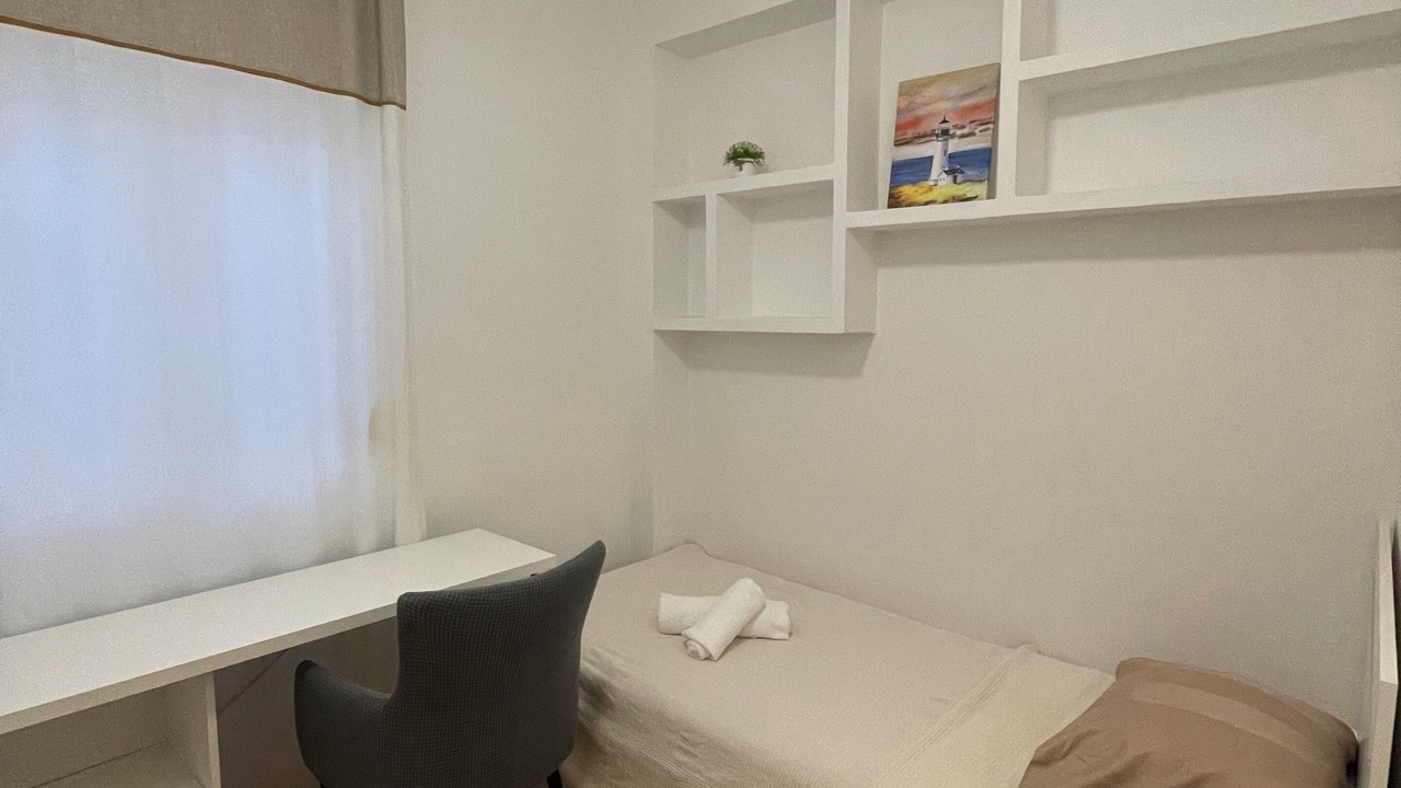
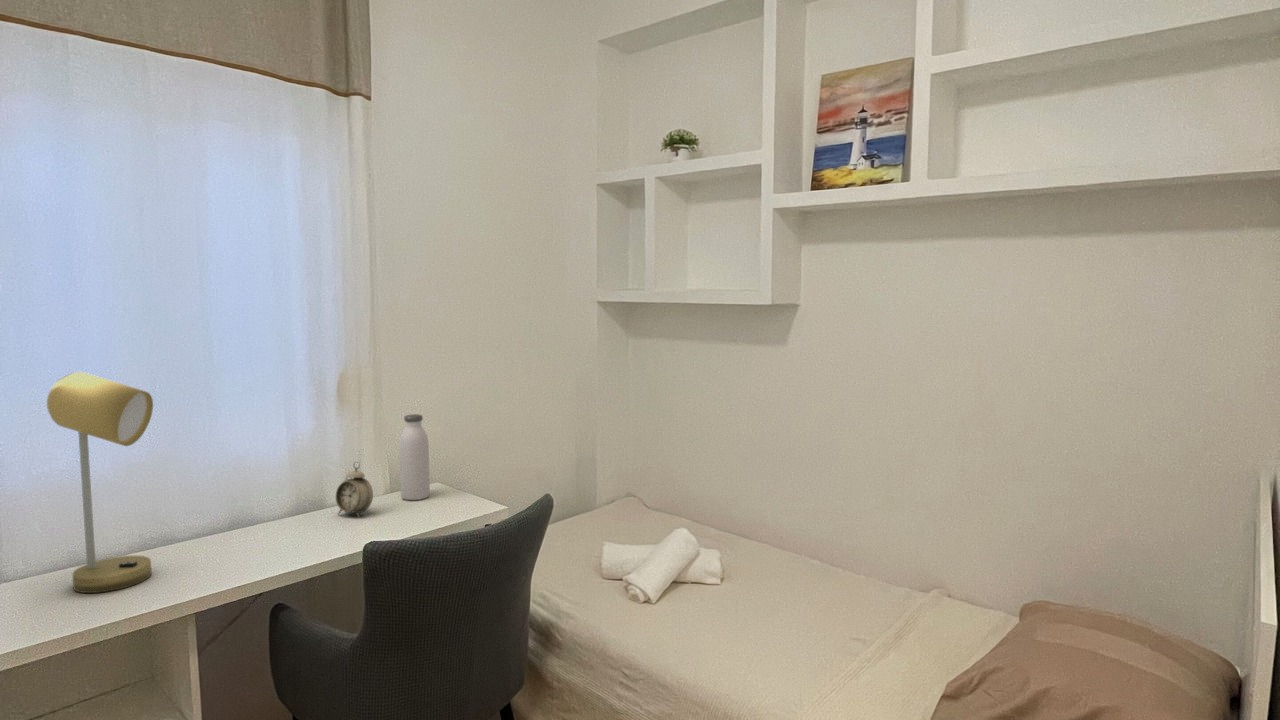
+ desk lamp (90, 480)
+ alarm clock (353, 488)
+ water bottle (414, 456)
